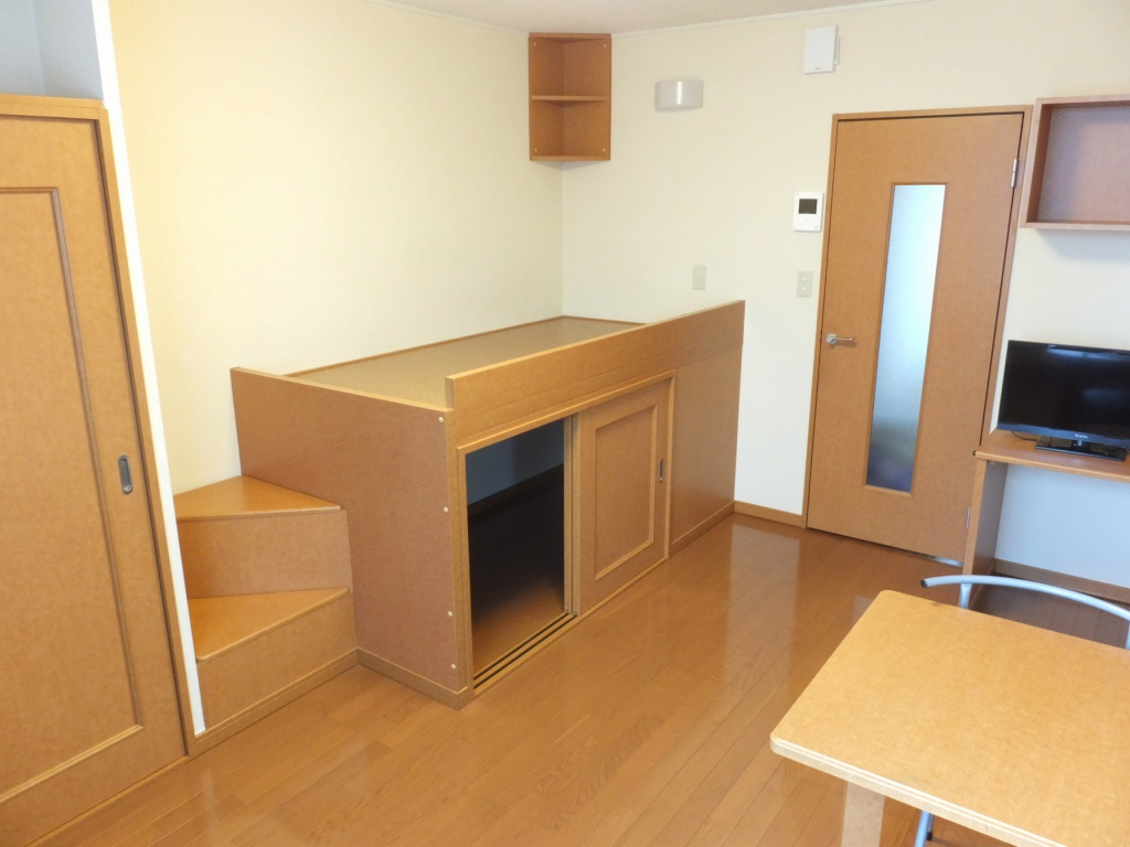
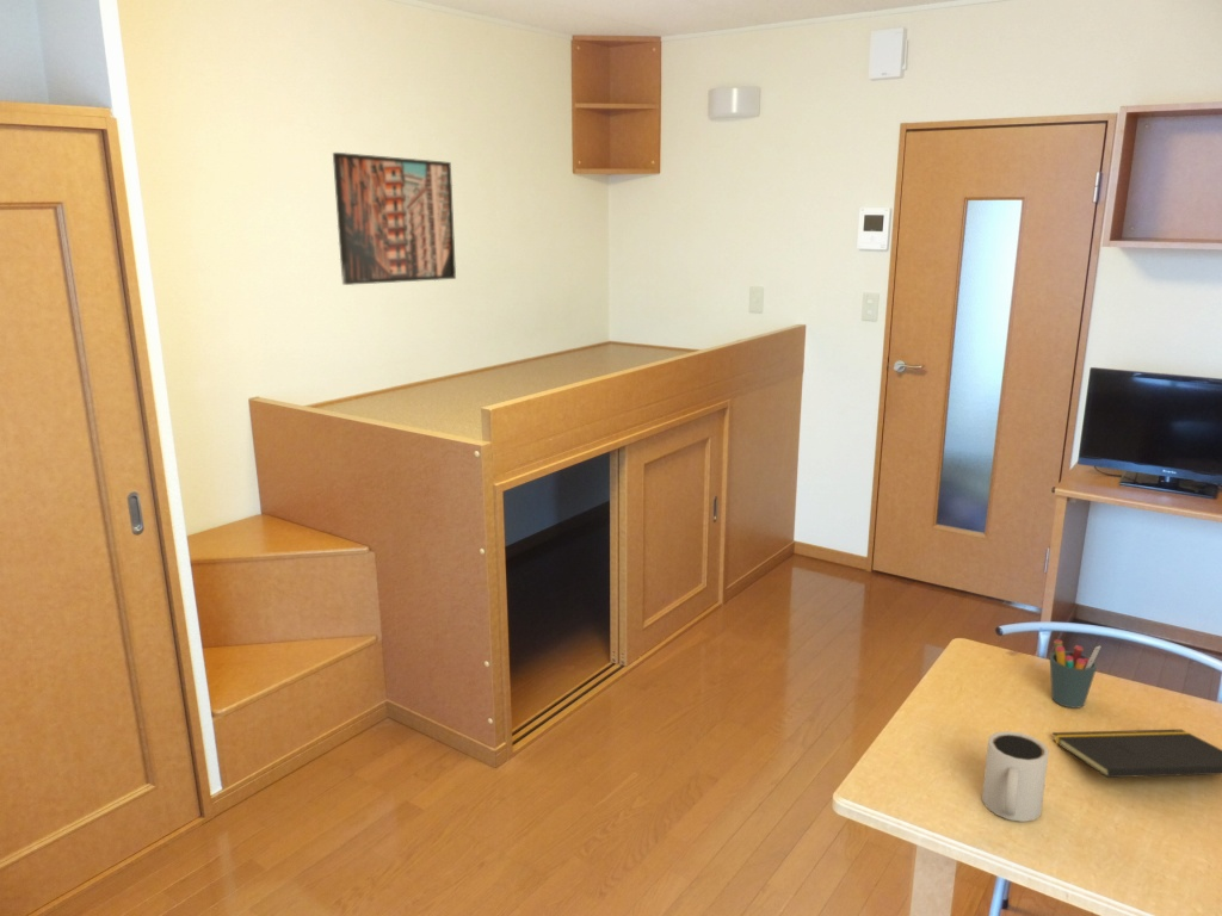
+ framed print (399, 221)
+ pen holder (1070, 669)
+ notepad (1147, 751)
+ mug (1013, 780)
